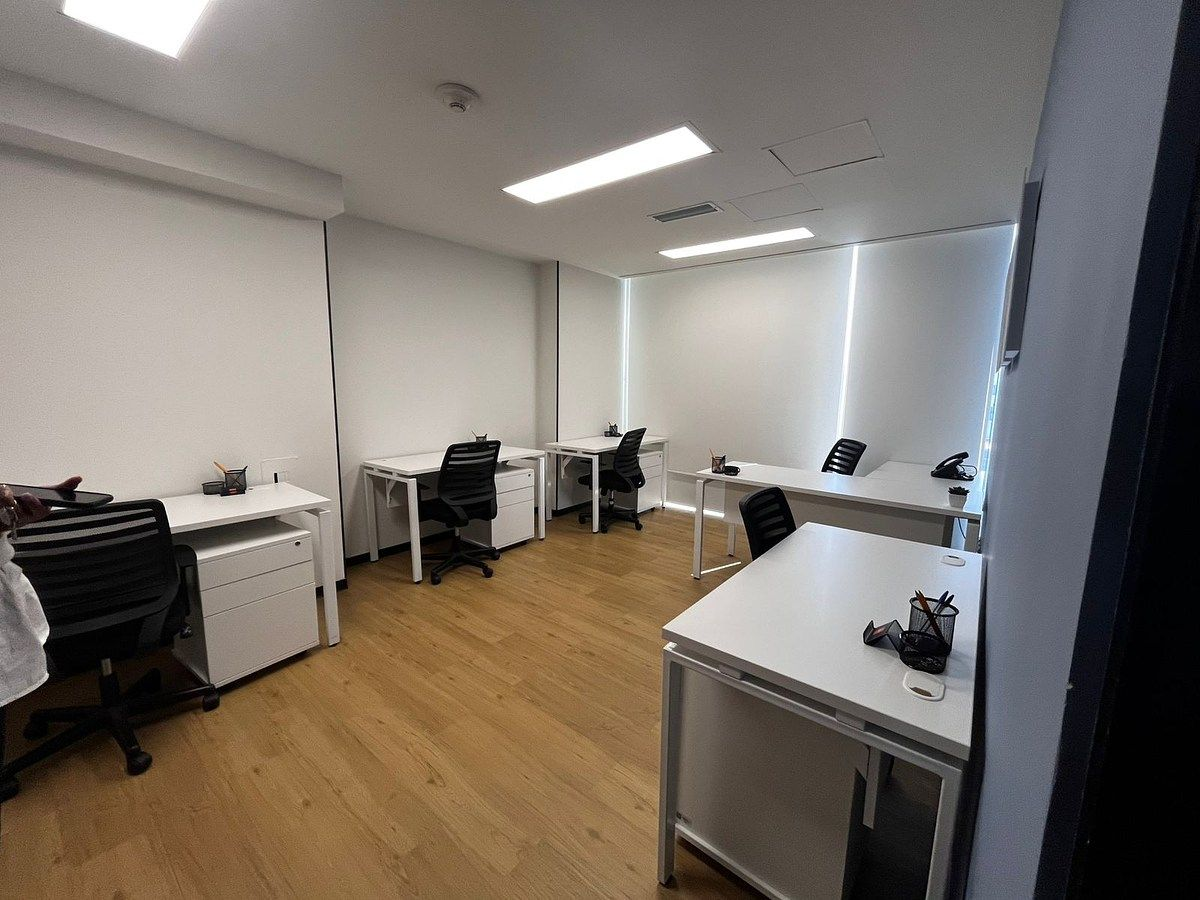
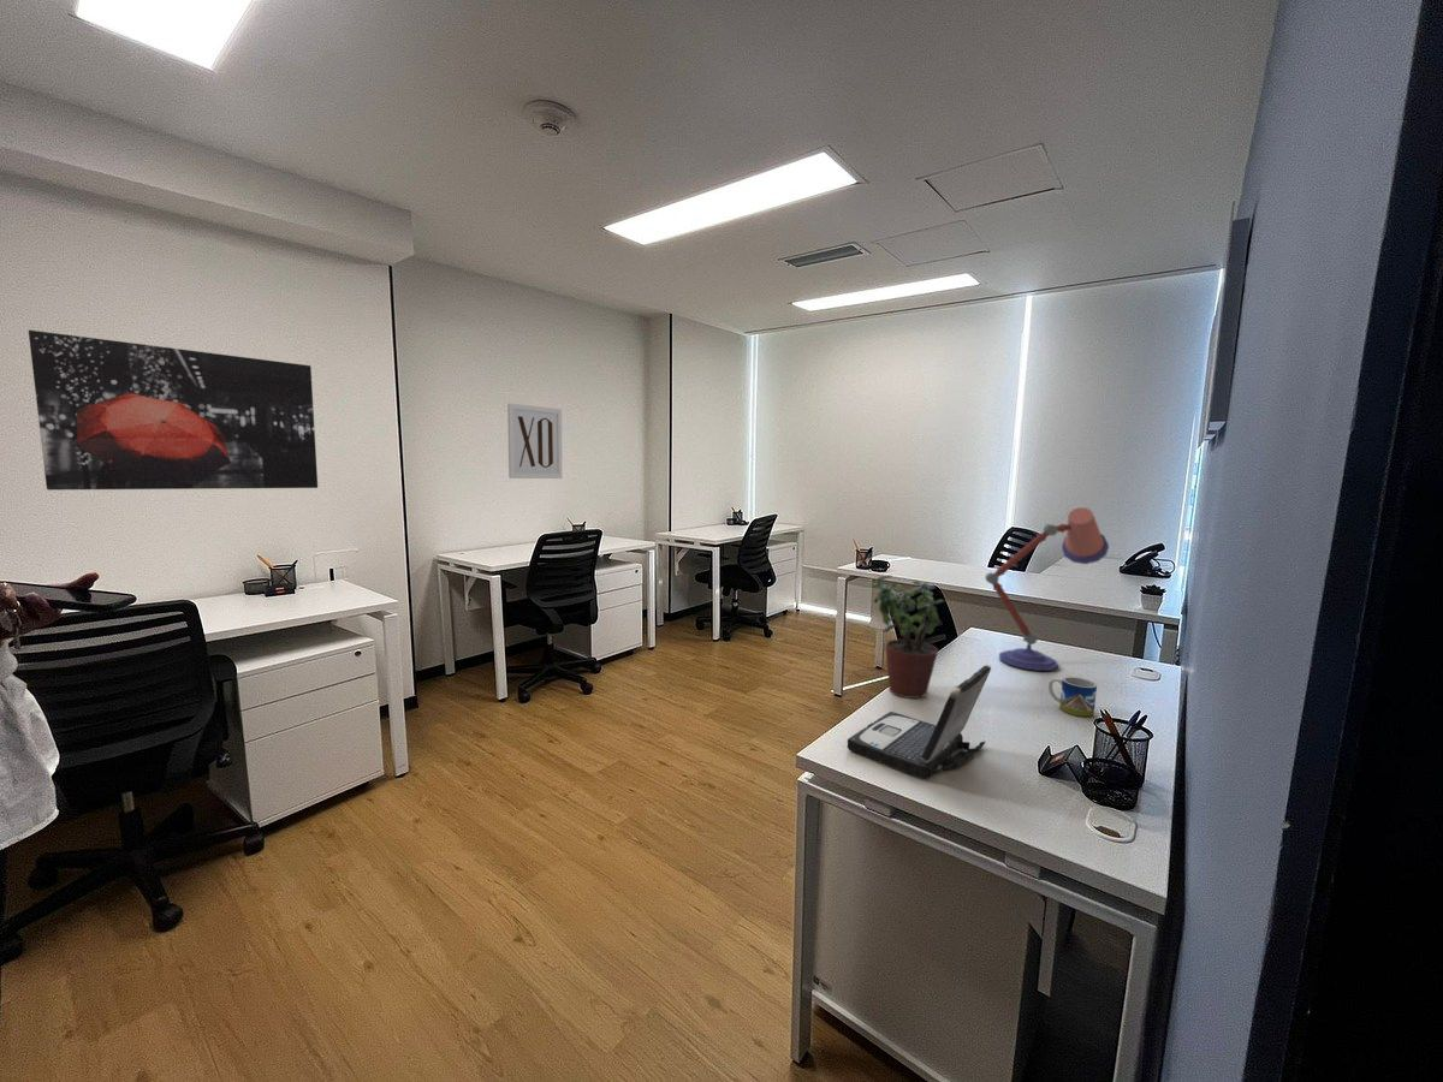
+ mug (1070, 694)
+ desk lamp (1065, 557)
+ wall art (194, 420)
+ potted plant (909, 634)
+ laptop (916, 719)
+ wall art (535, 442)
